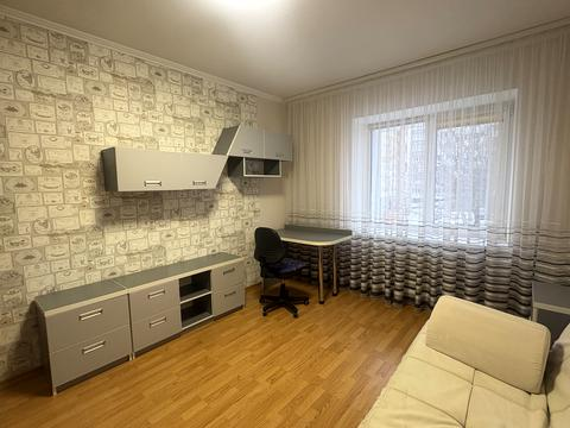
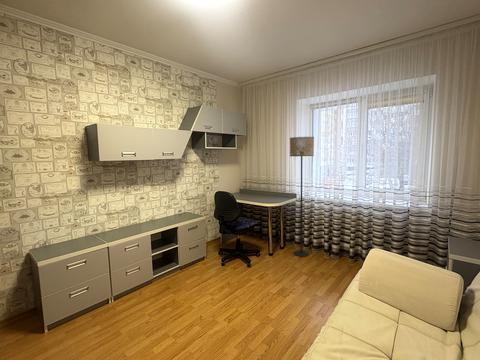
+ floor lamp (301, 196)
